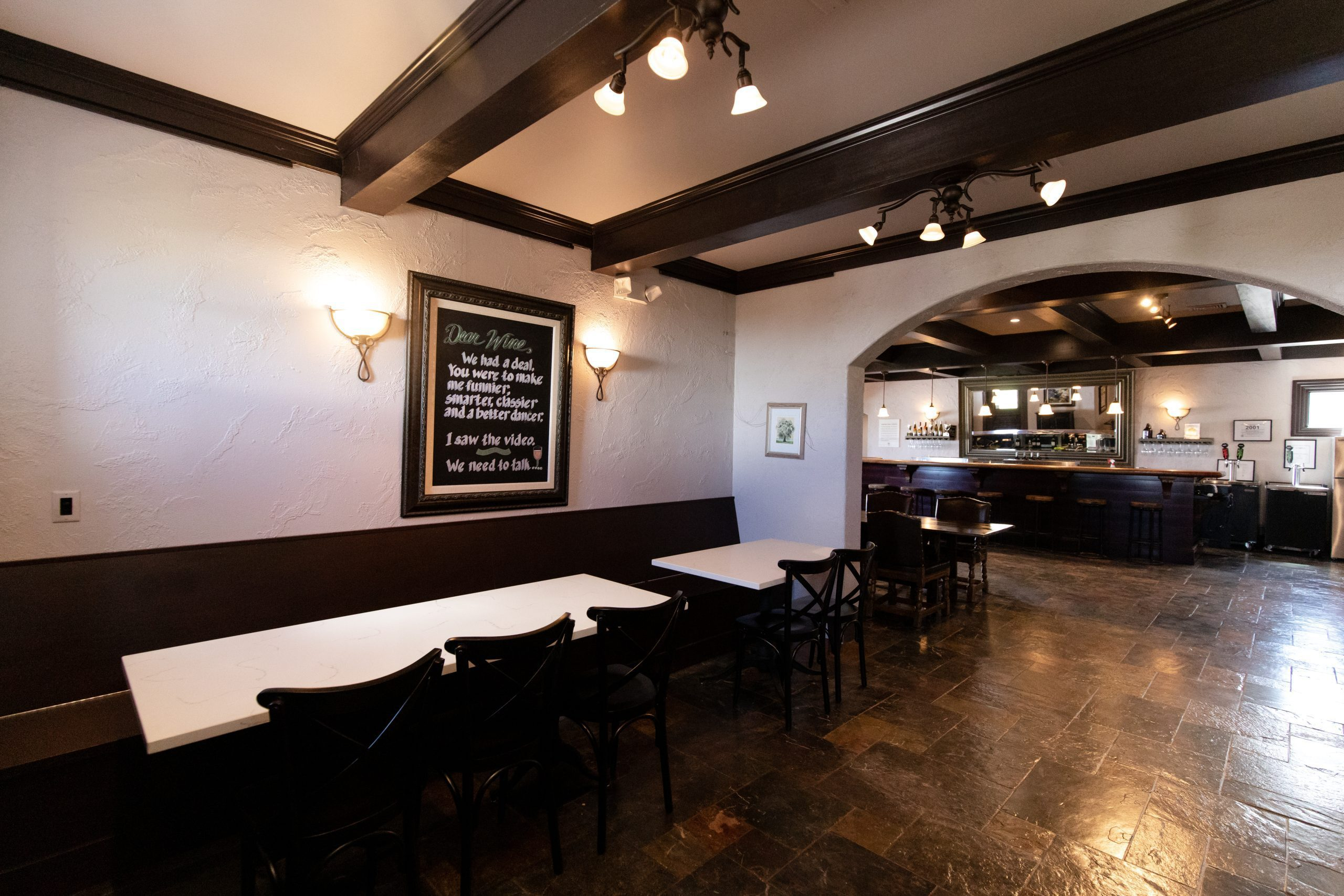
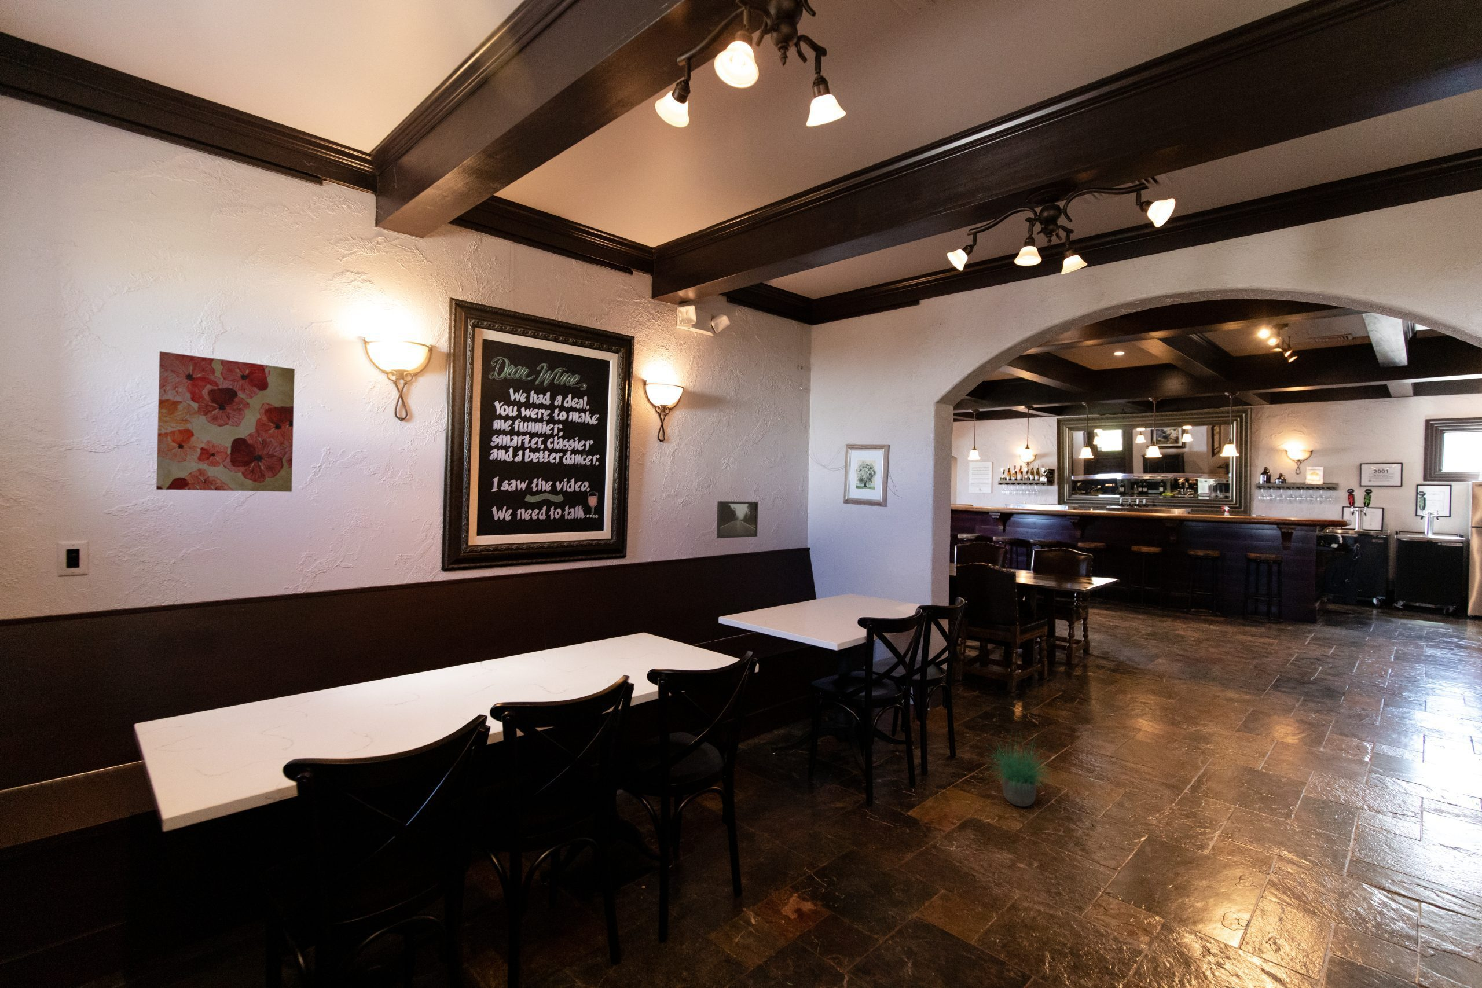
+ wall art (228, 426)
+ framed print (738, 519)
+ potted plant (1018, 766)
